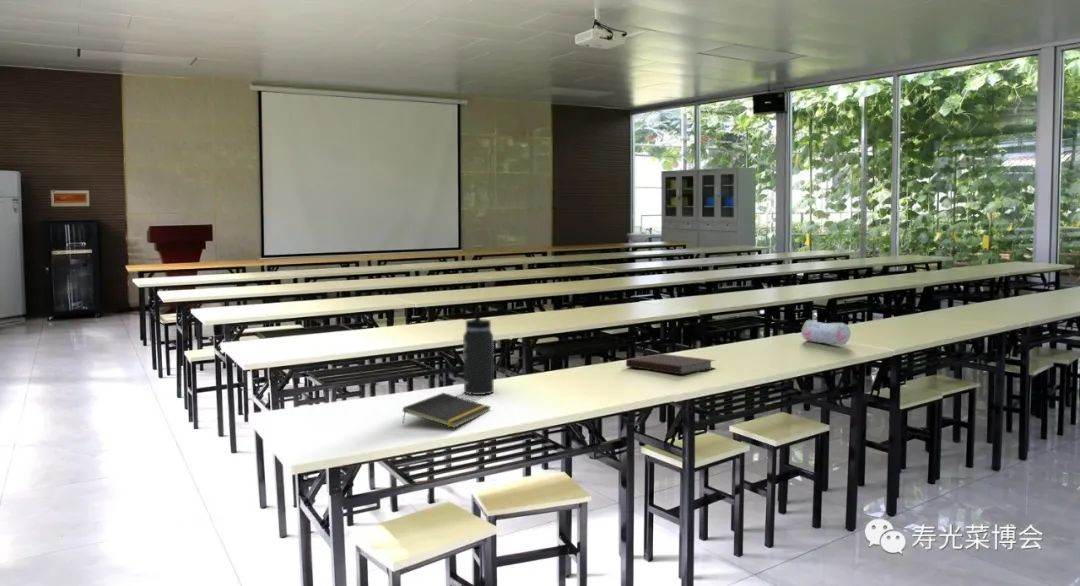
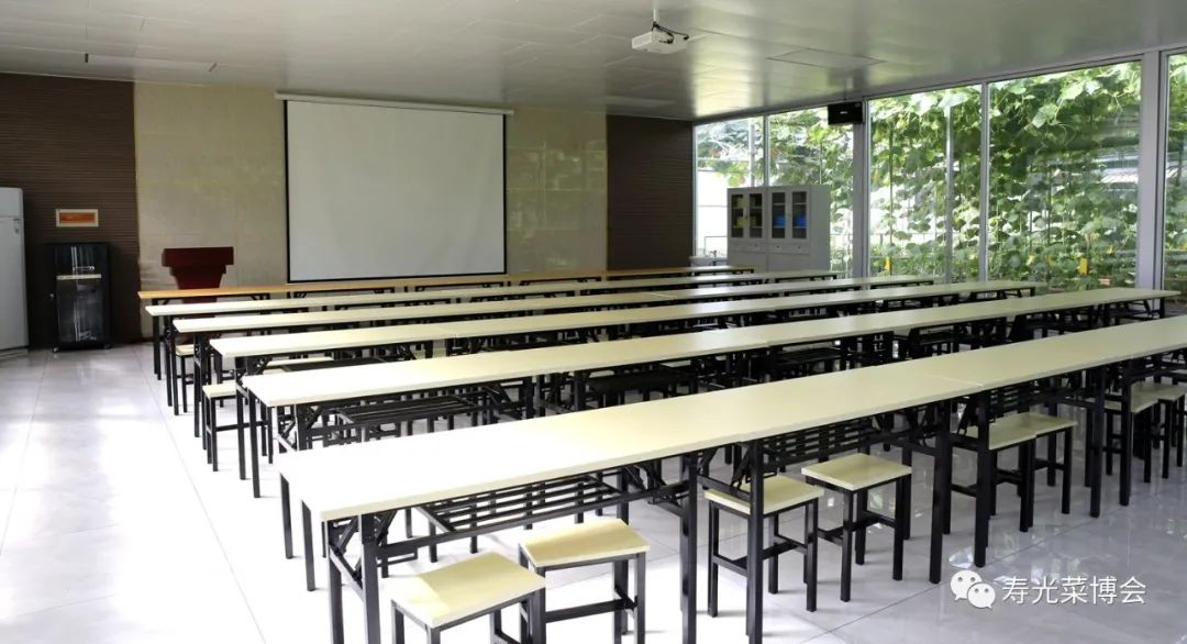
- pencil case (825, 332)
- thermos bottle (479, 349)
- notepad (448, 409)
- notebook (670, 363)
